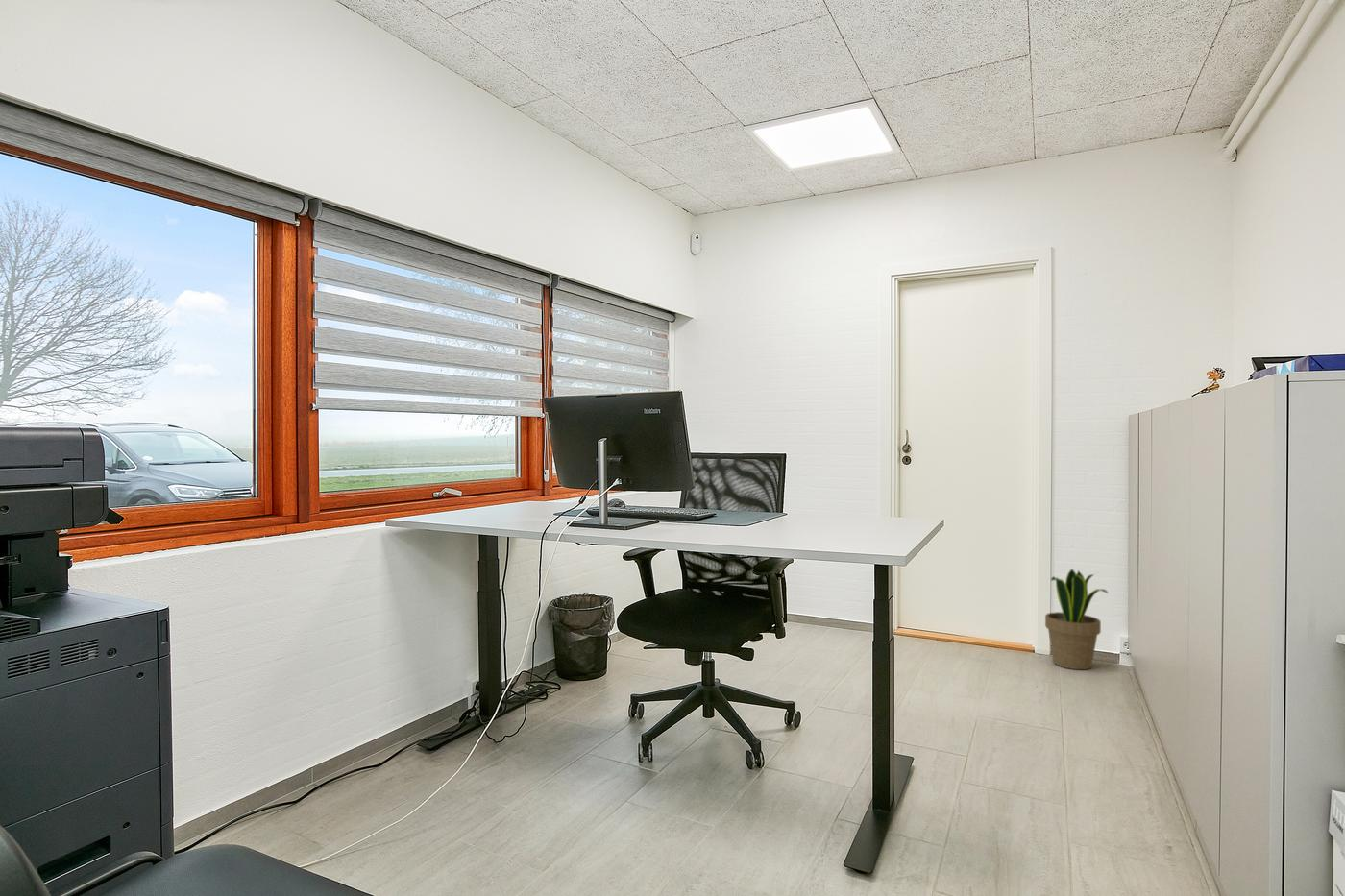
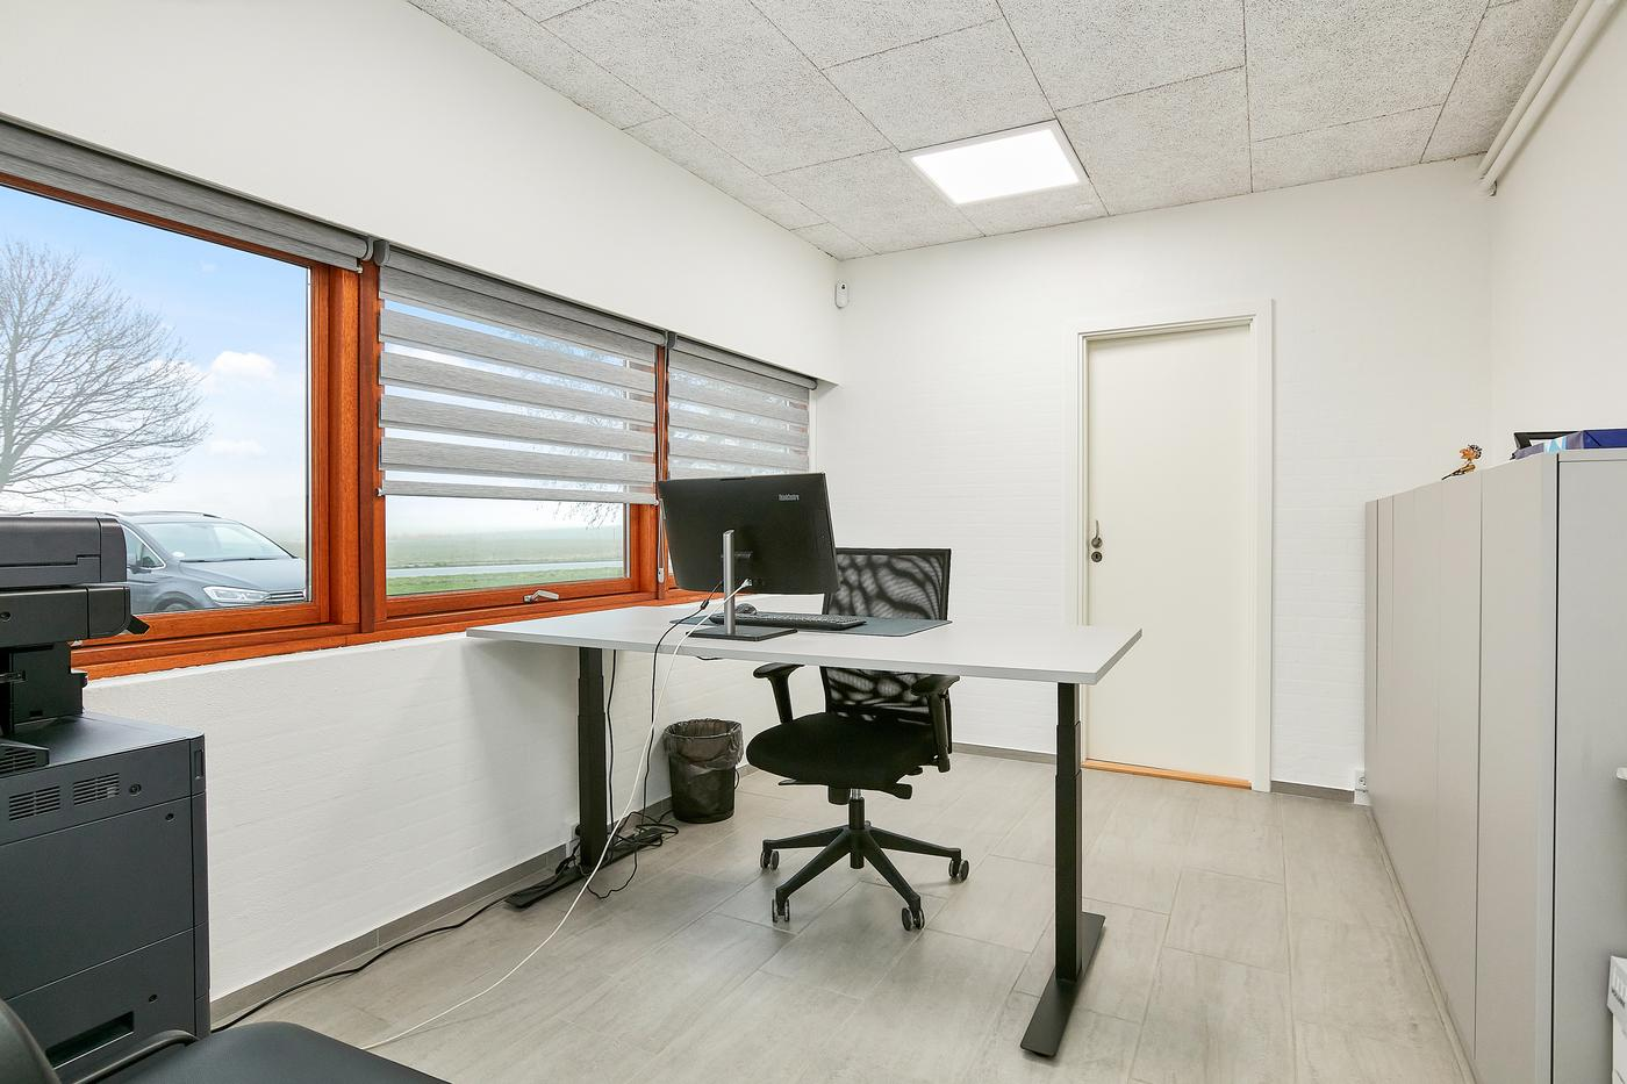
- potted plant (1075, 617)
